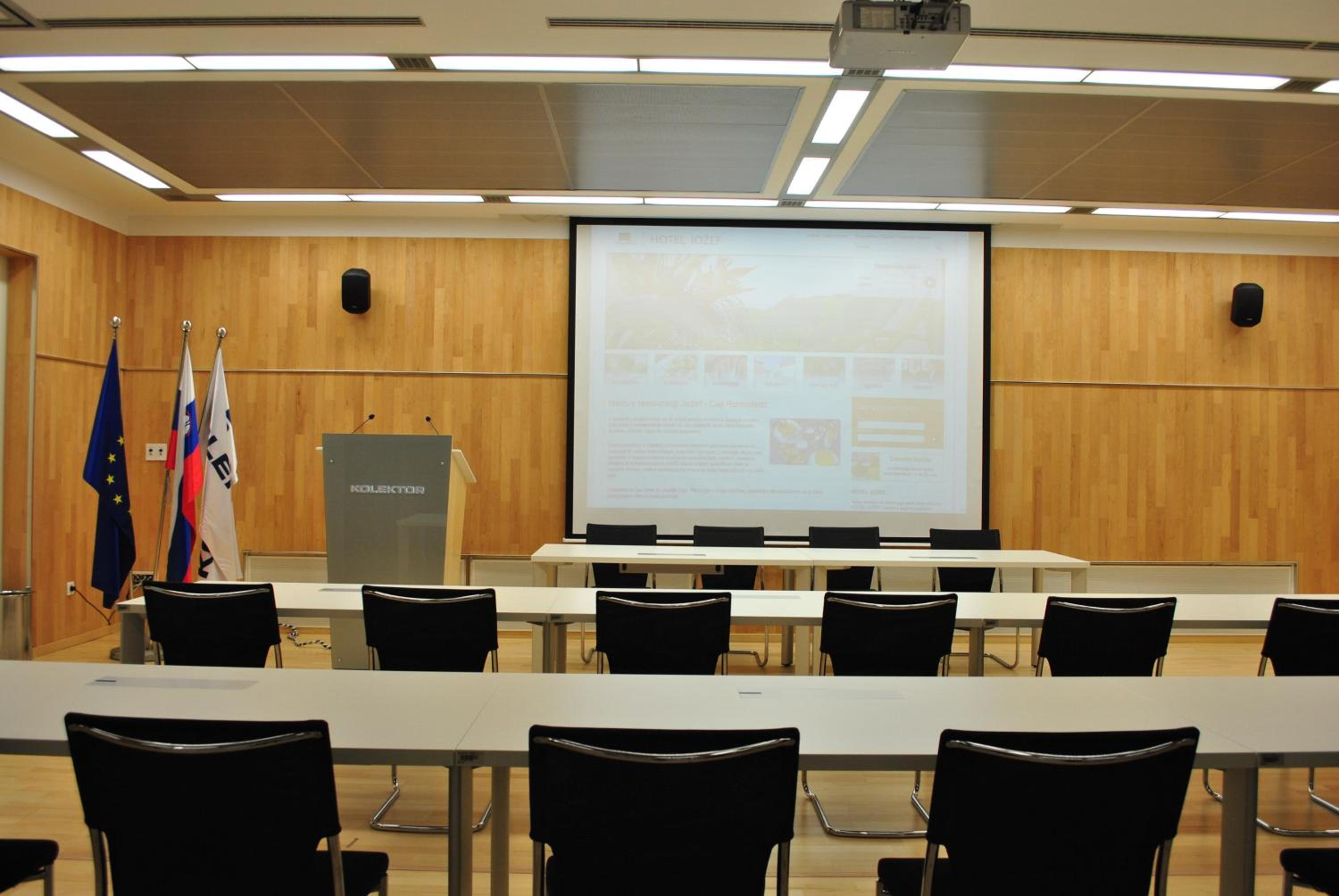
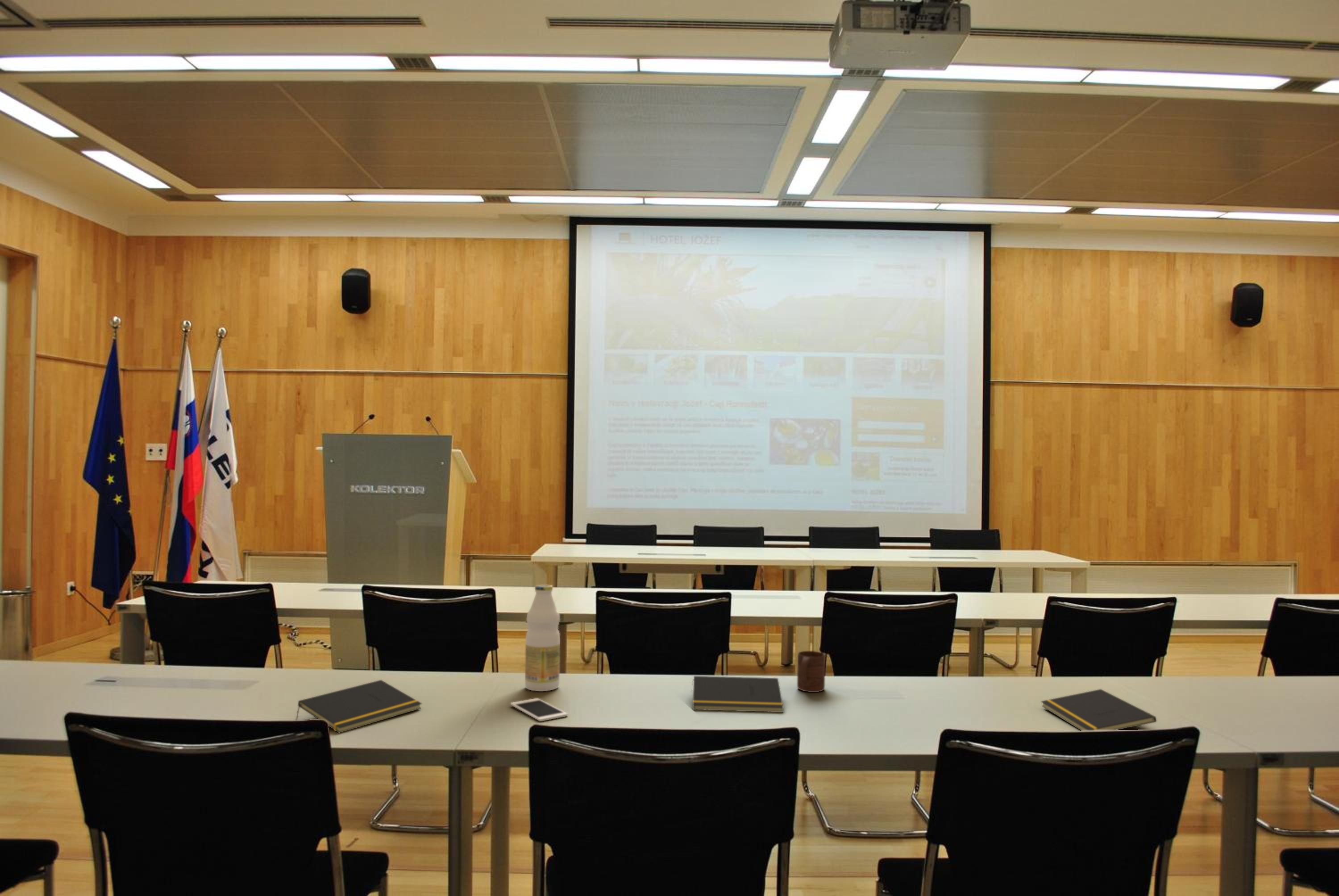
+ notepad (1095, 711)
+ bottle (543, 636)
+ cell phone (538, 709)
+ cup (811, 672)
+ notepad (361, 705)
+ notepad (736, 693)
